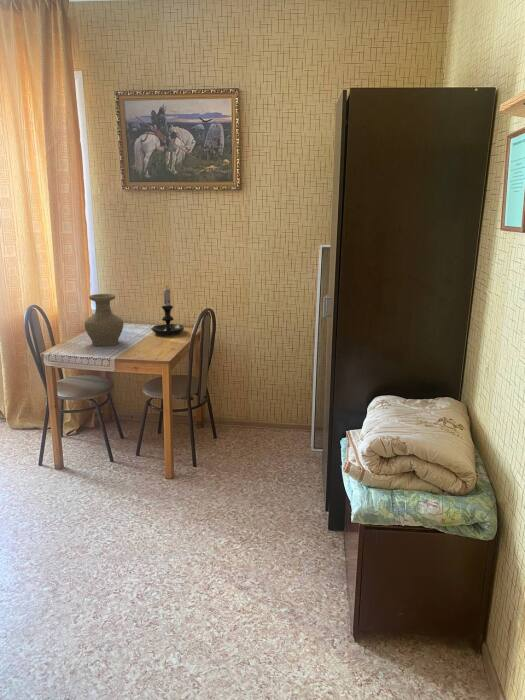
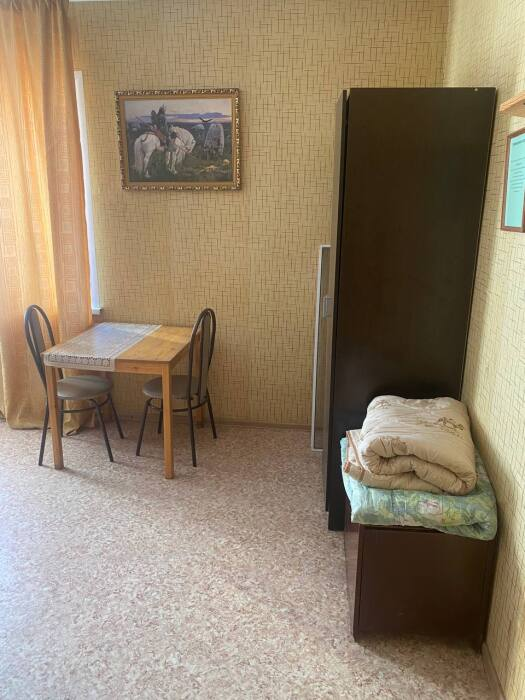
- candle holder (167, 309)
- vase (103, 319)
